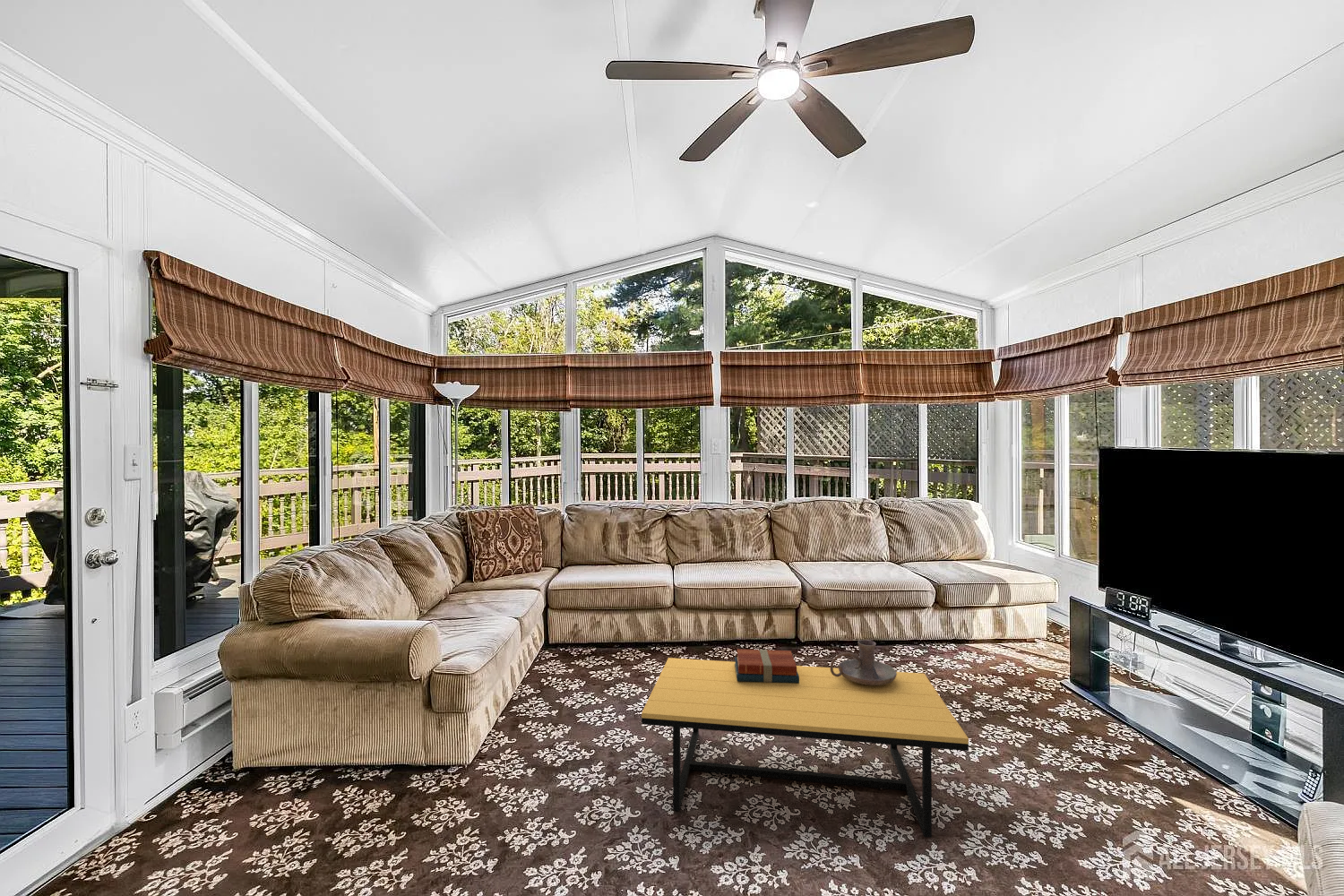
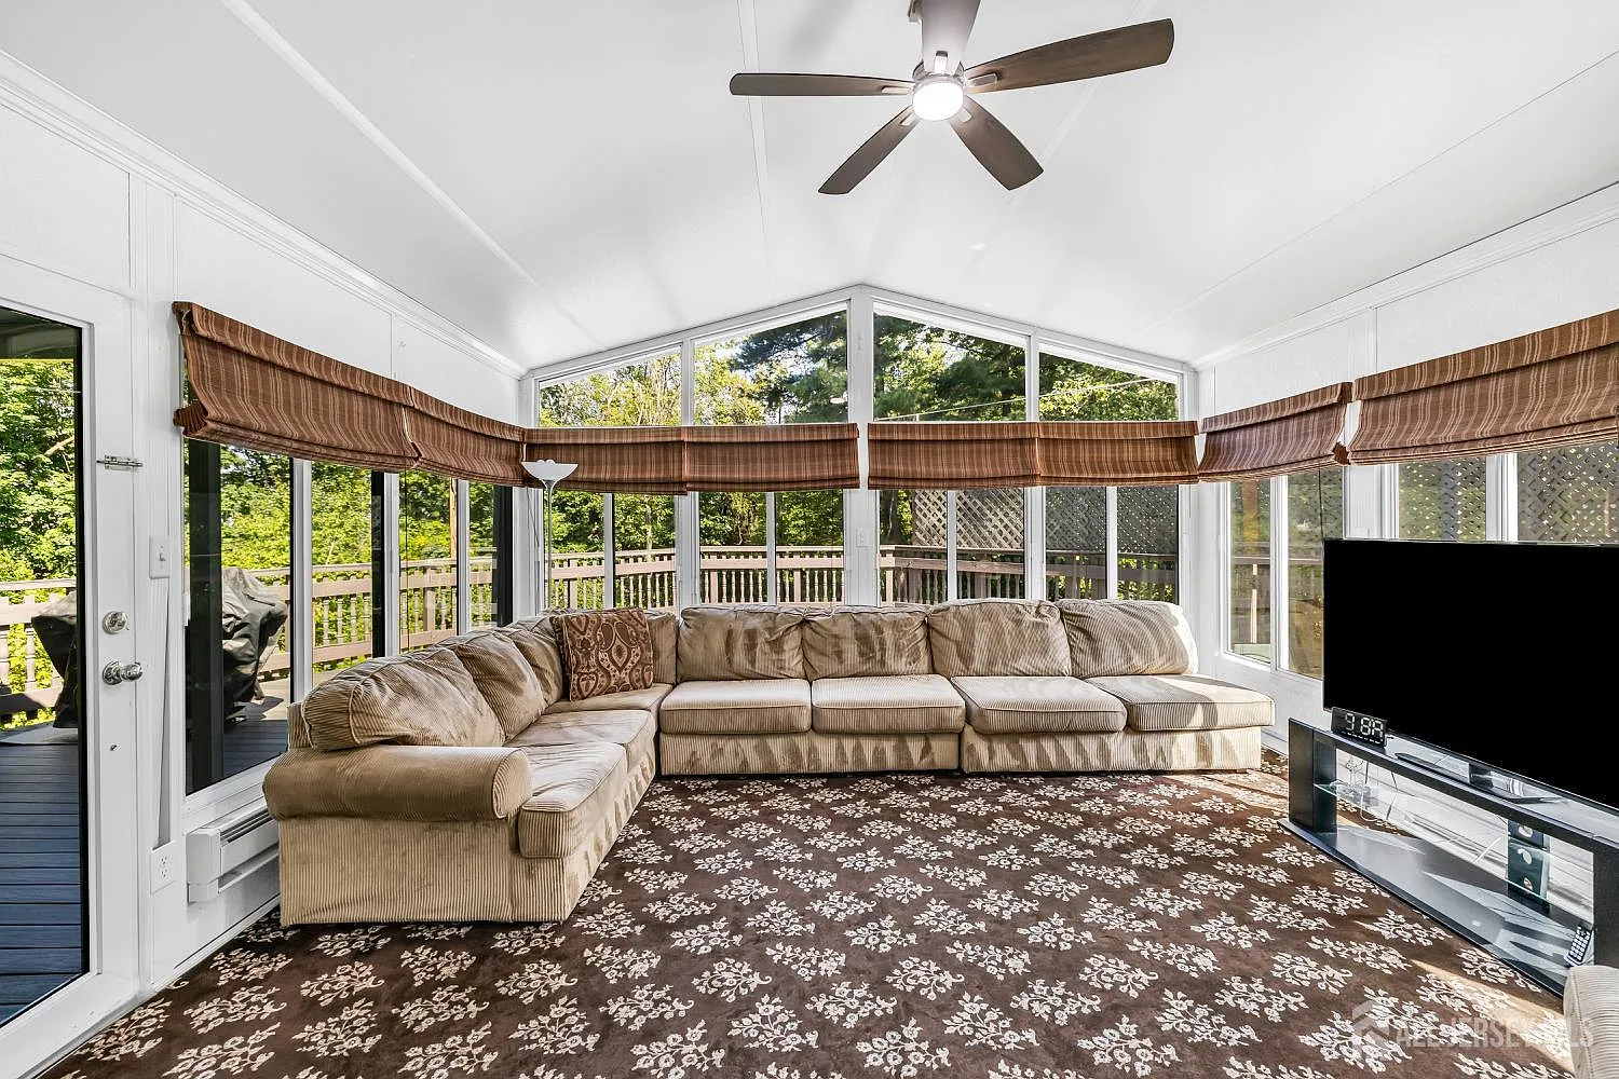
- candle holder (861, 660)
- books (765, 665)
- coffee table (794, 735)
